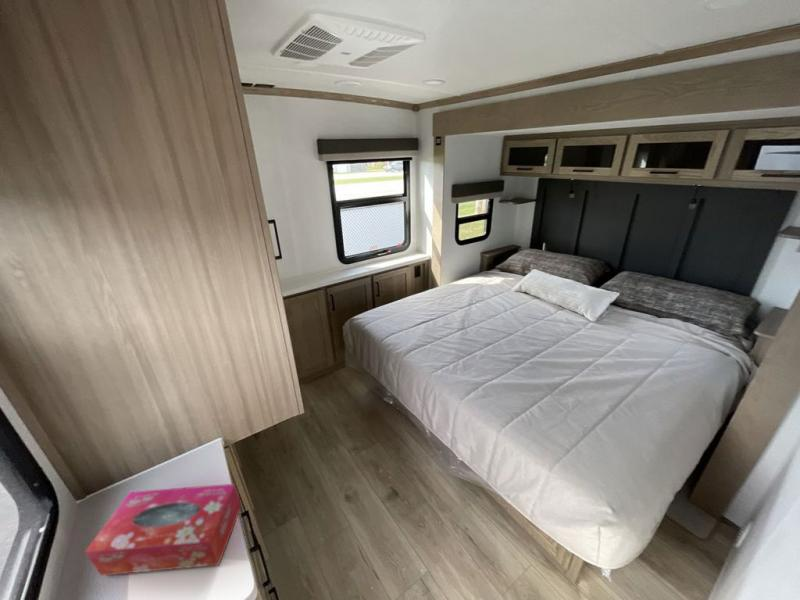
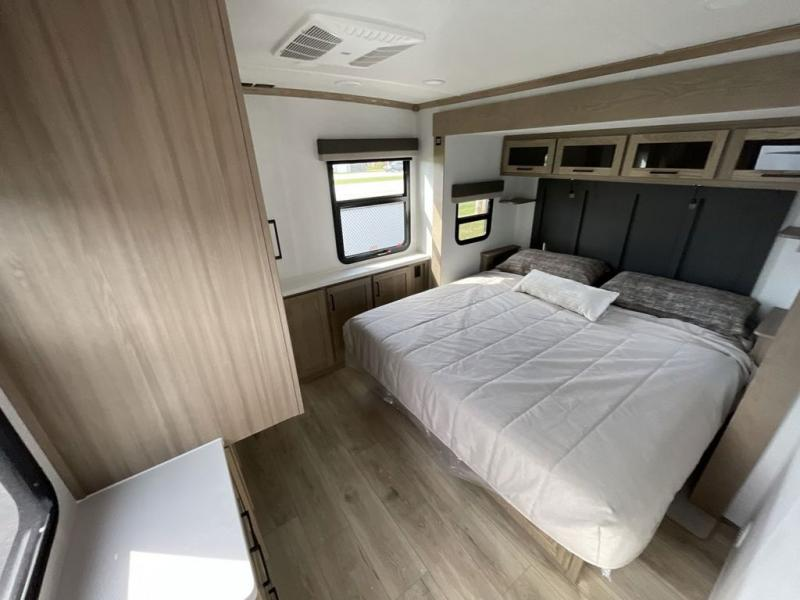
- tissue box (172, 526)
